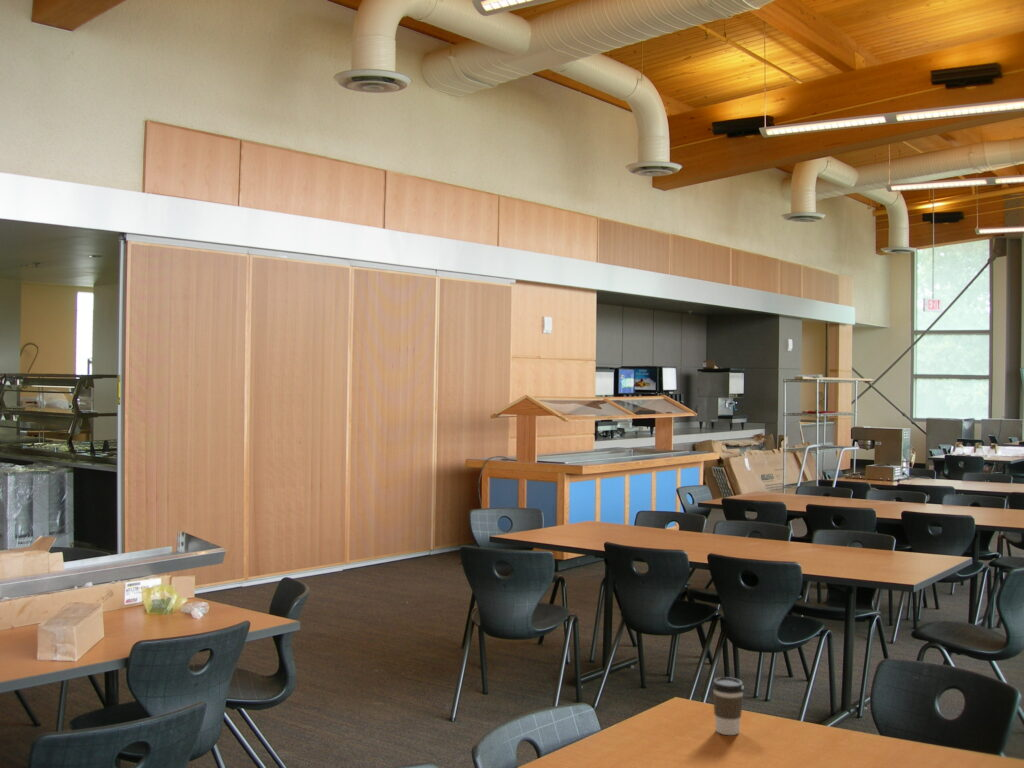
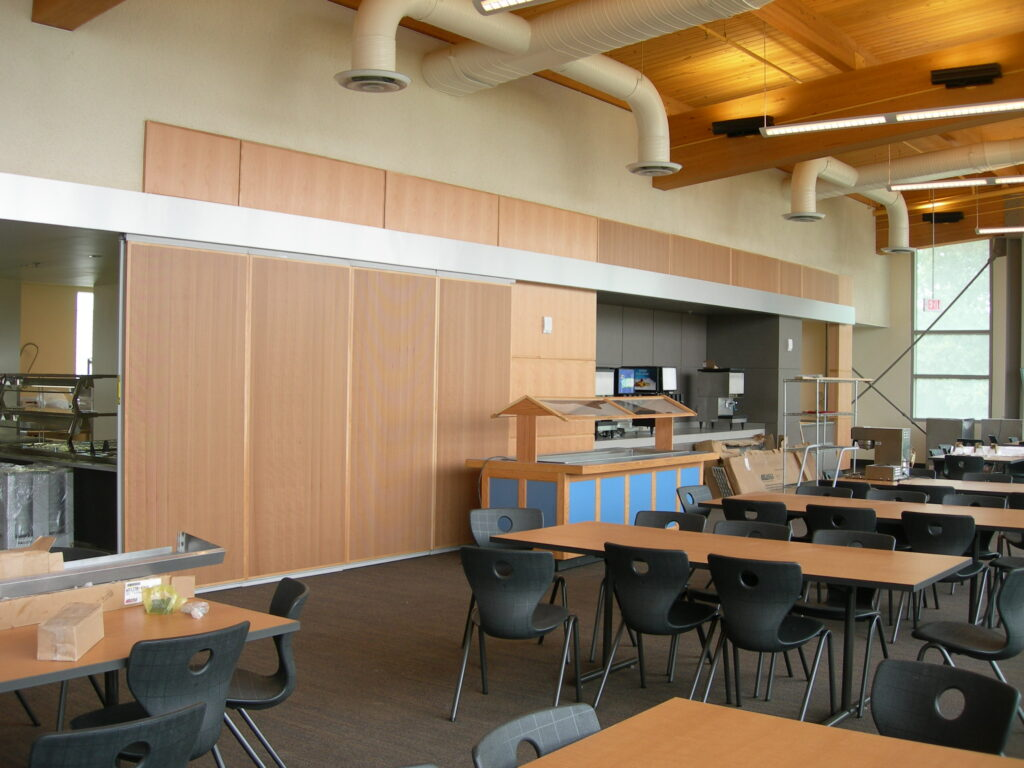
- coffee cup (727, 706)
